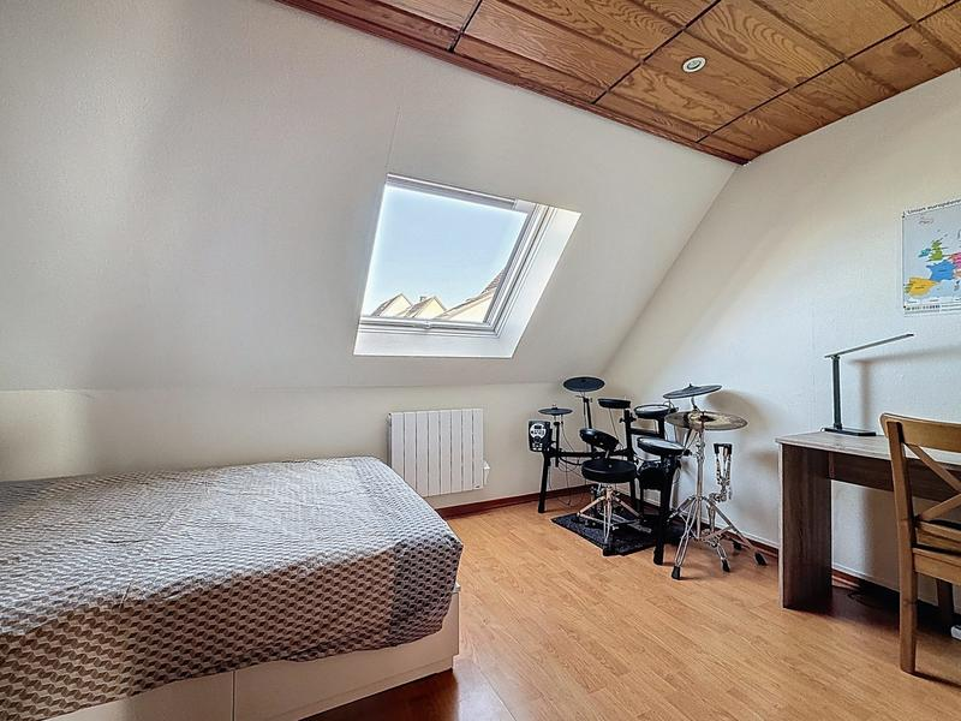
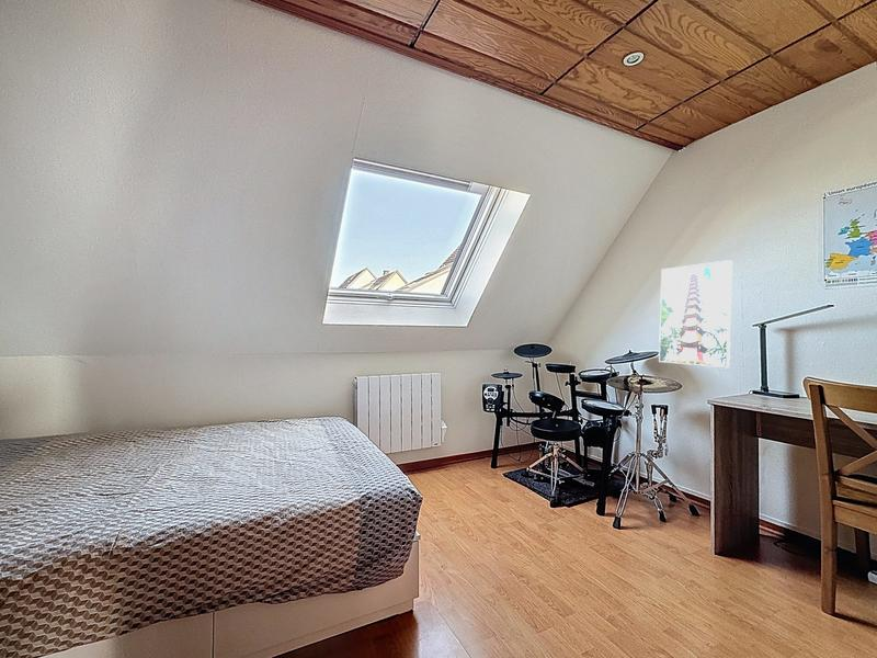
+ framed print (693, 315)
